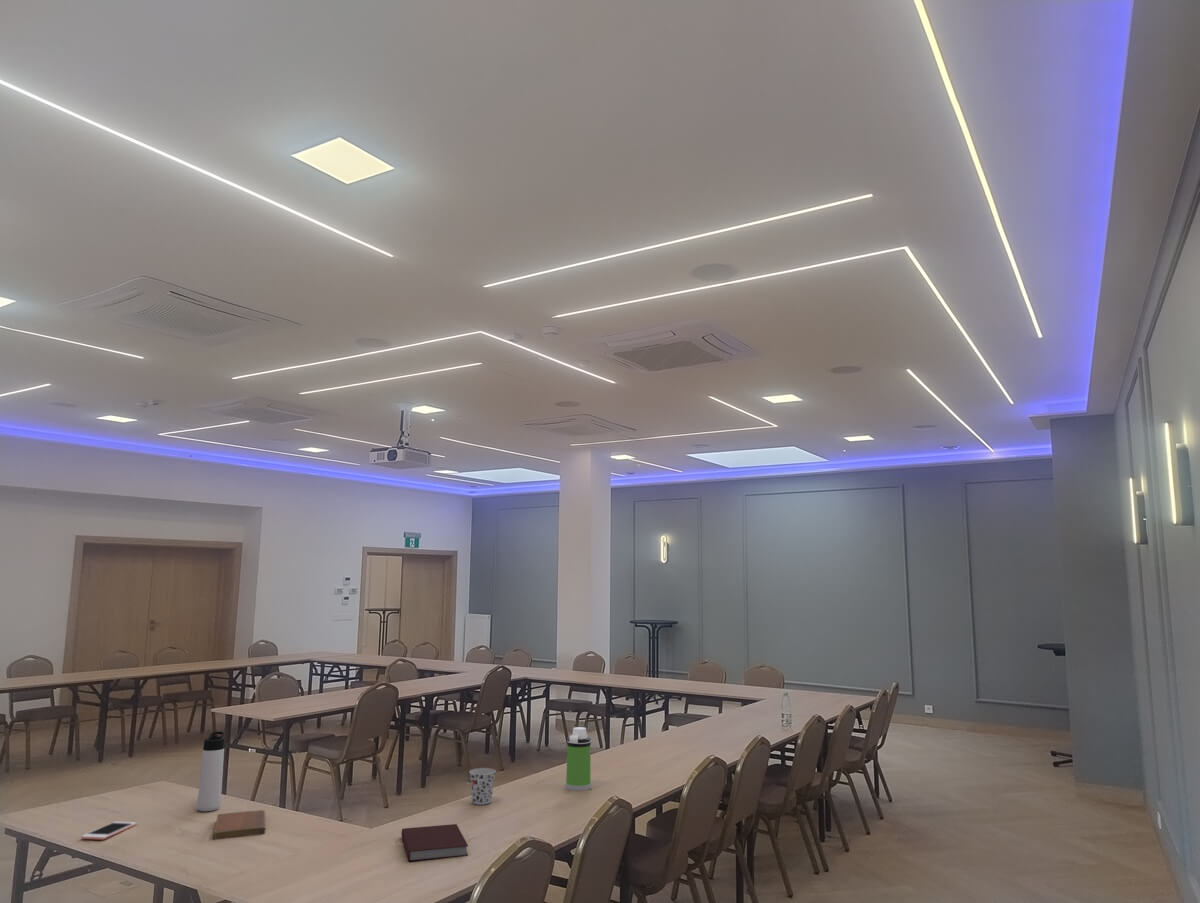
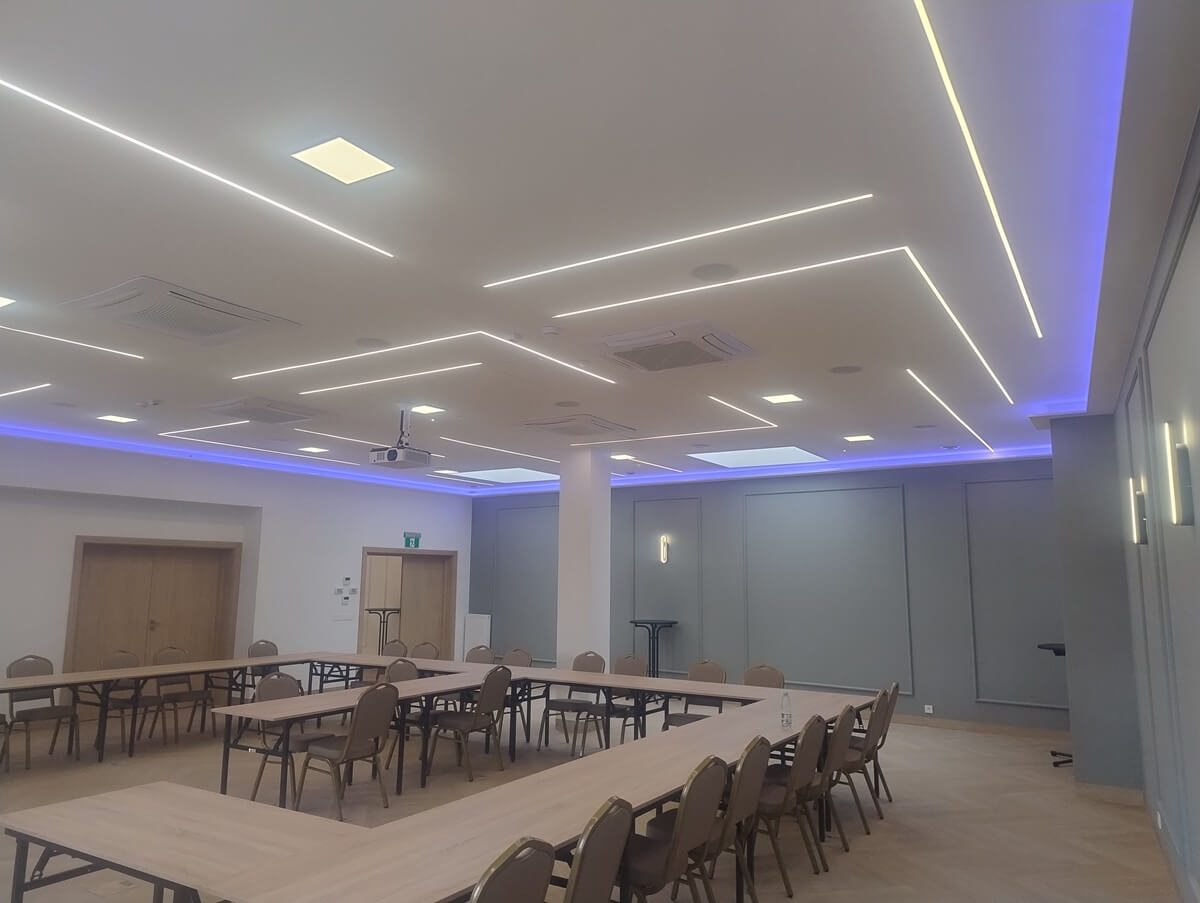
- cell phone (109, 830)
- cup (482, 786)
- water bottle (578, 758)
- thermos bottle (212, 770)
- notebook (433, 841)
- notebook (240, 824)
